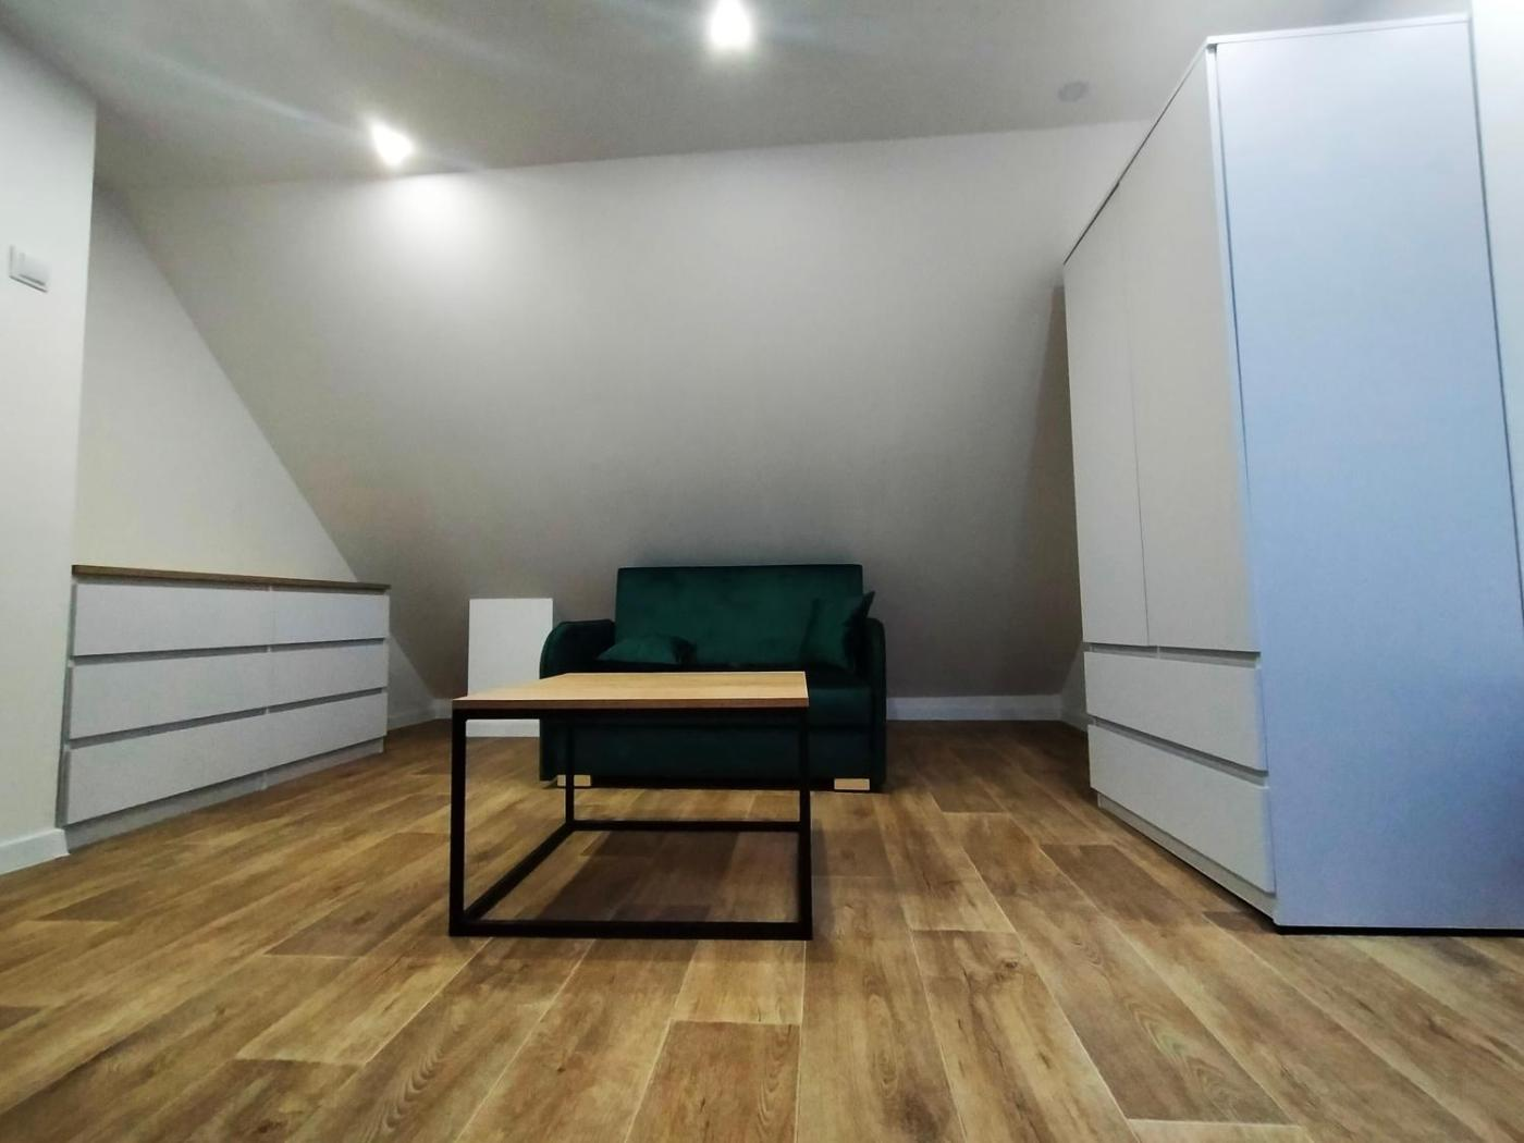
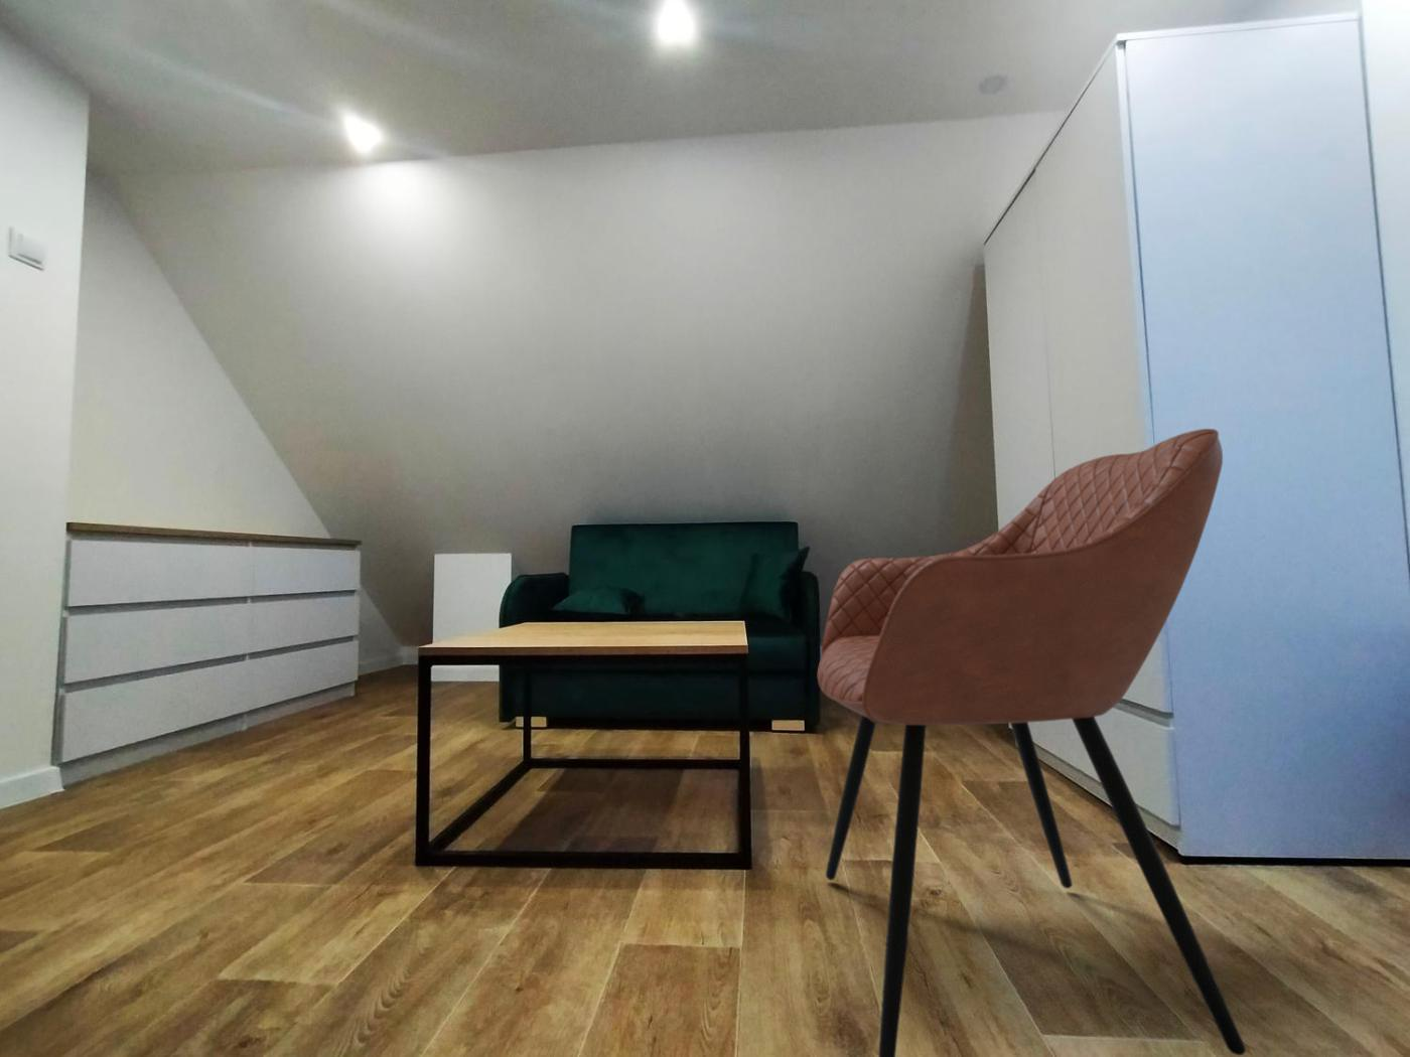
+ armchair (991, 696)
